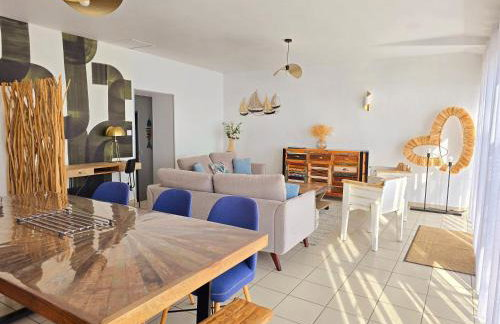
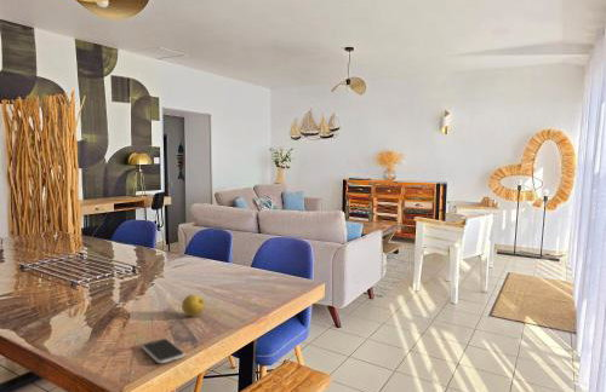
+ fruit (193, 305)
+ smartphone (162, 350)
